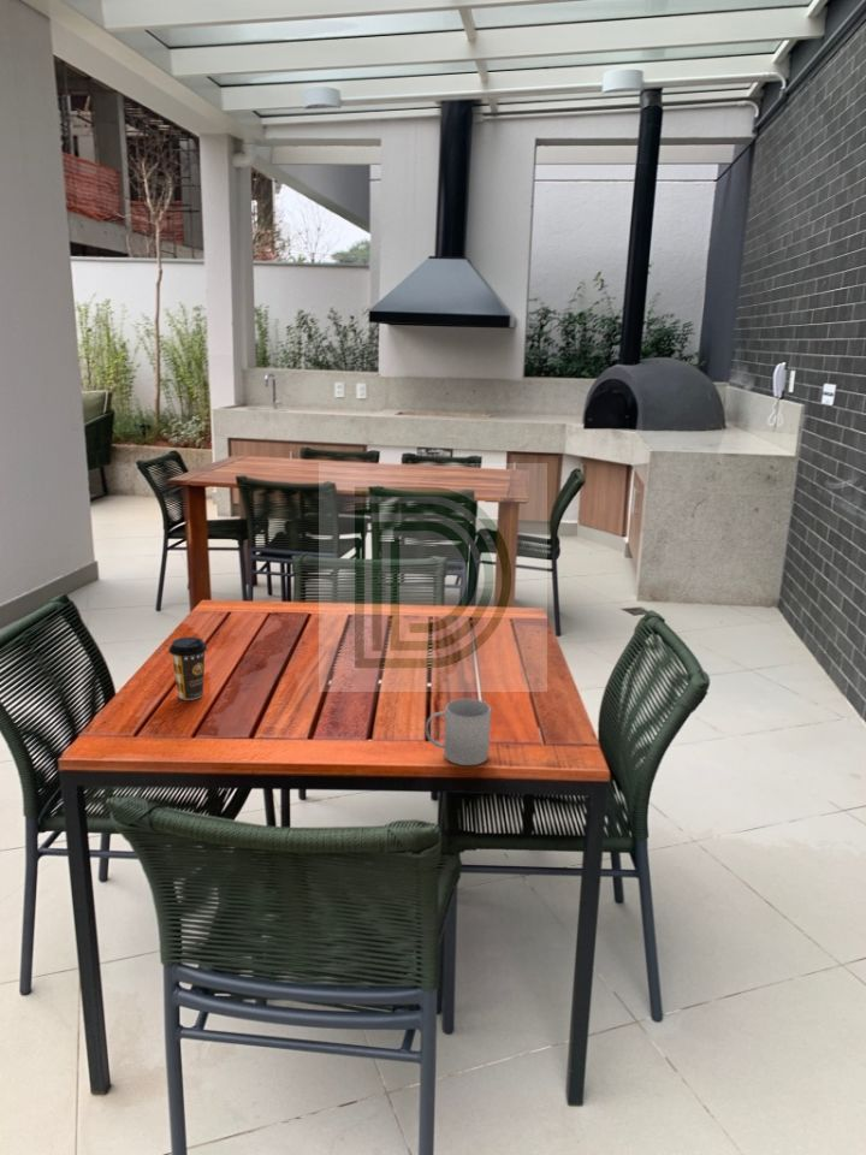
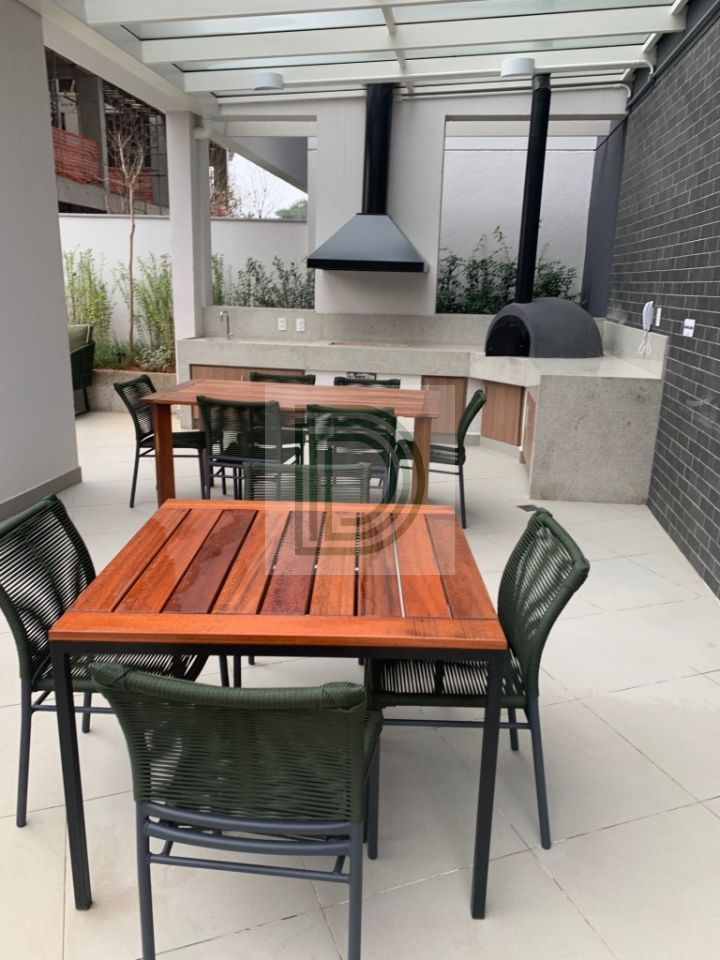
- coffee cup (189, 668)
- mug (457, 730)
